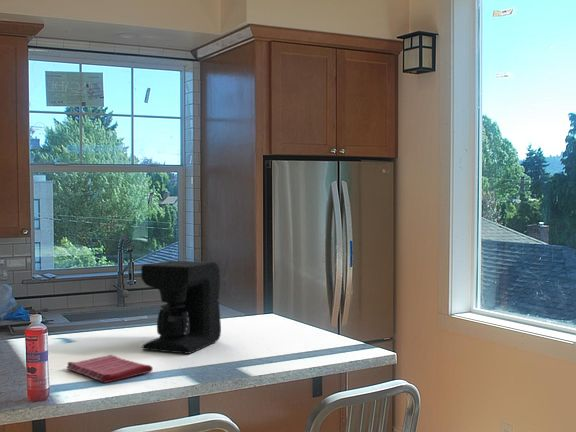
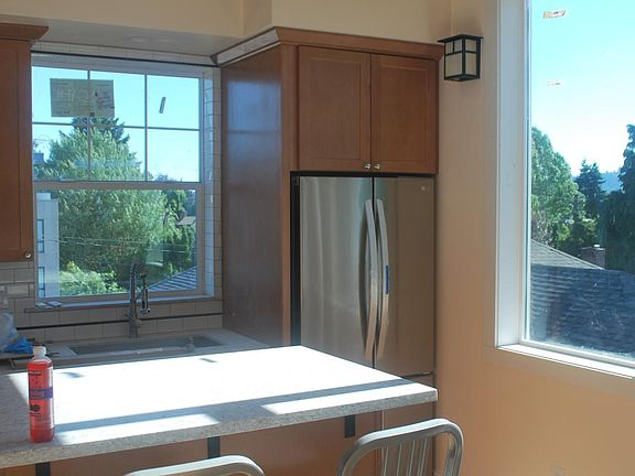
- dish towel (109, 366)
- coffee maker (179, 304)
